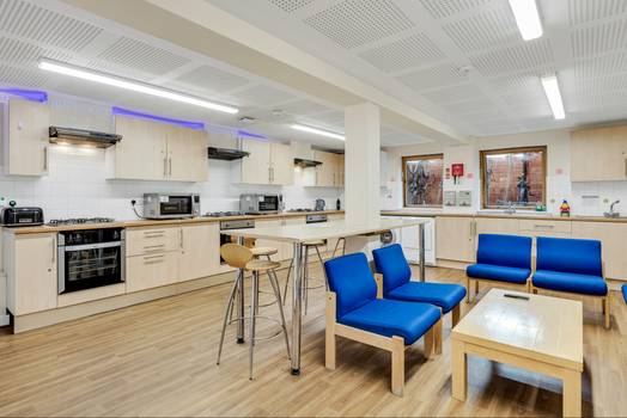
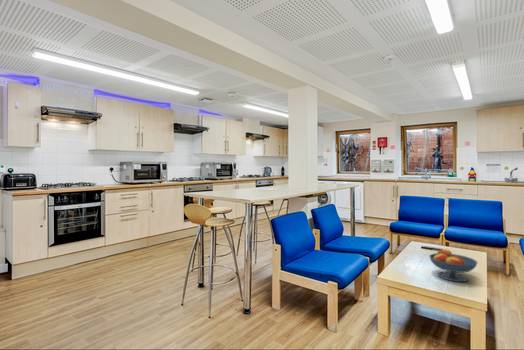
+ fruit bowl (452, 264)
